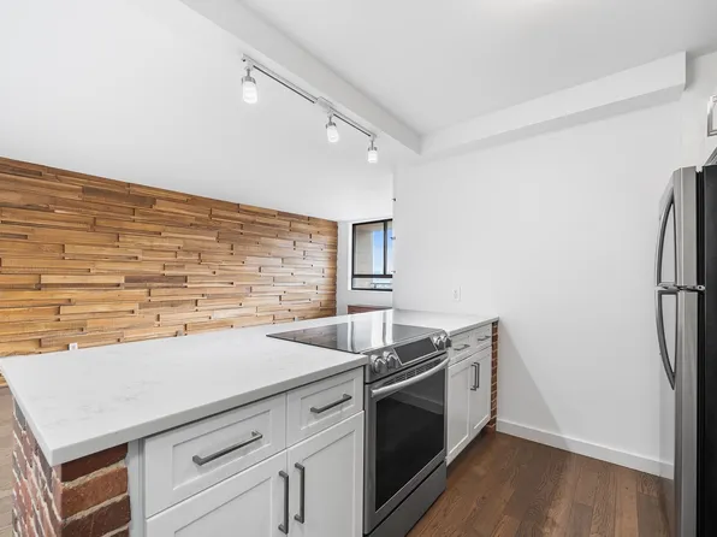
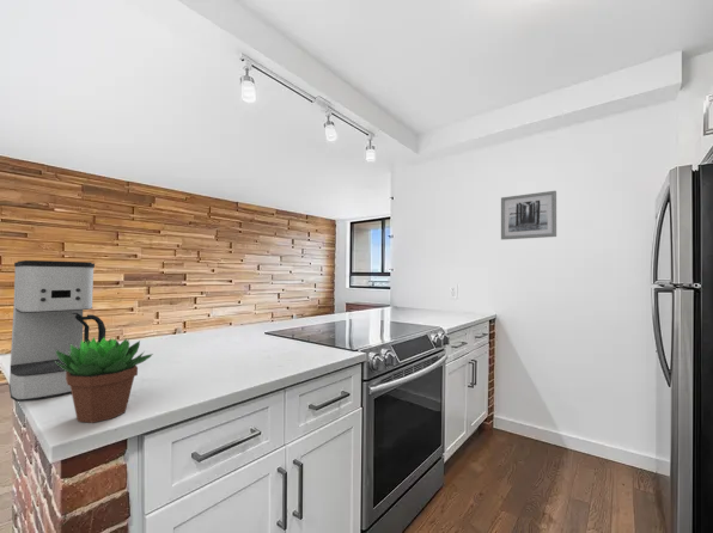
+ wall art (526, 216)
+ succulent plant (102, 374)
+ coffee maker (61, 323)
